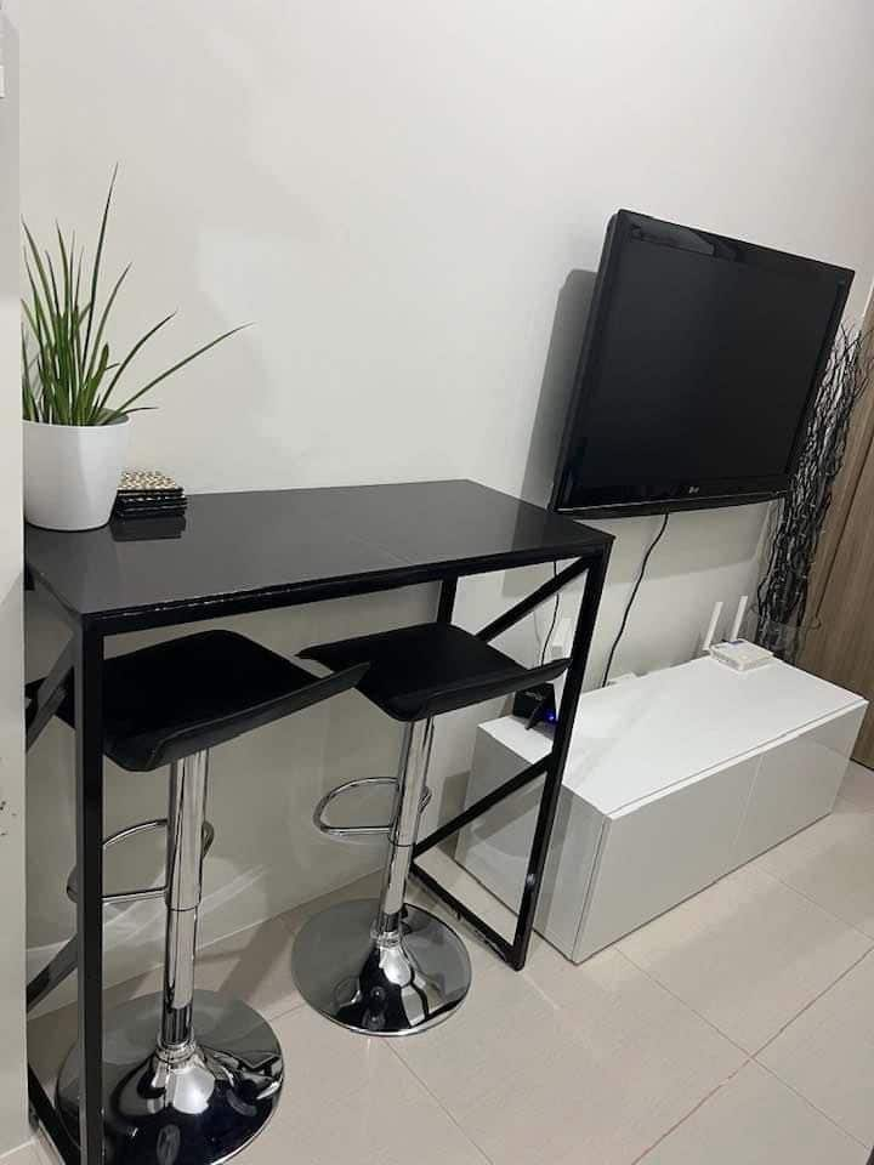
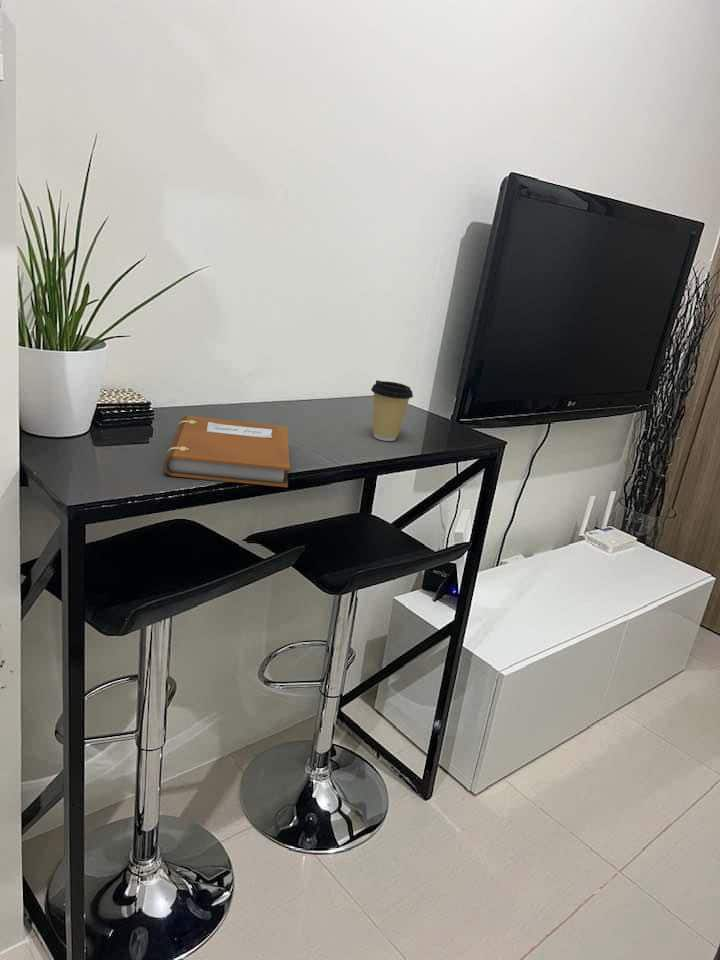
+ coffee cup (389, 410)
+ notebook (230, 447)
